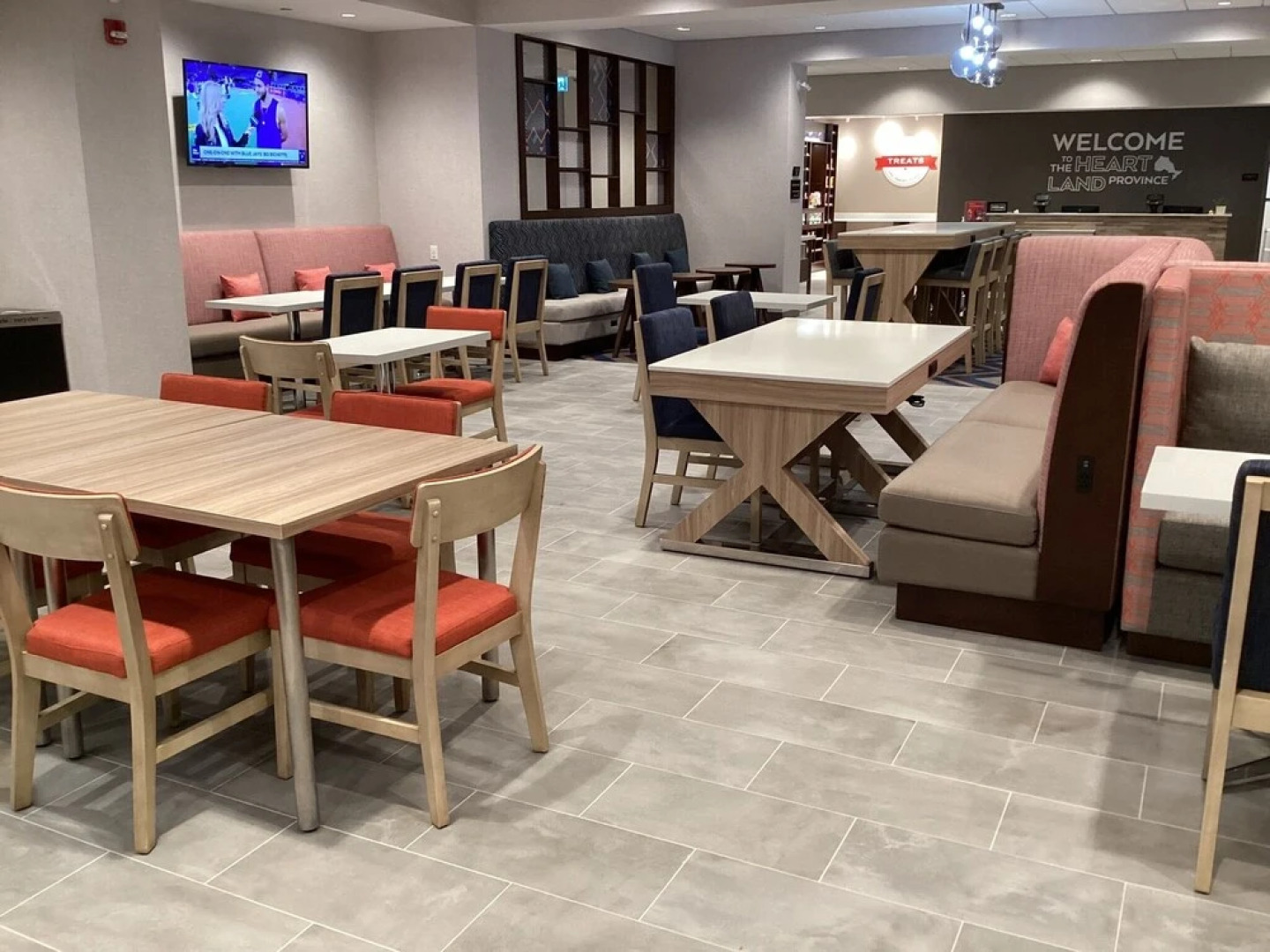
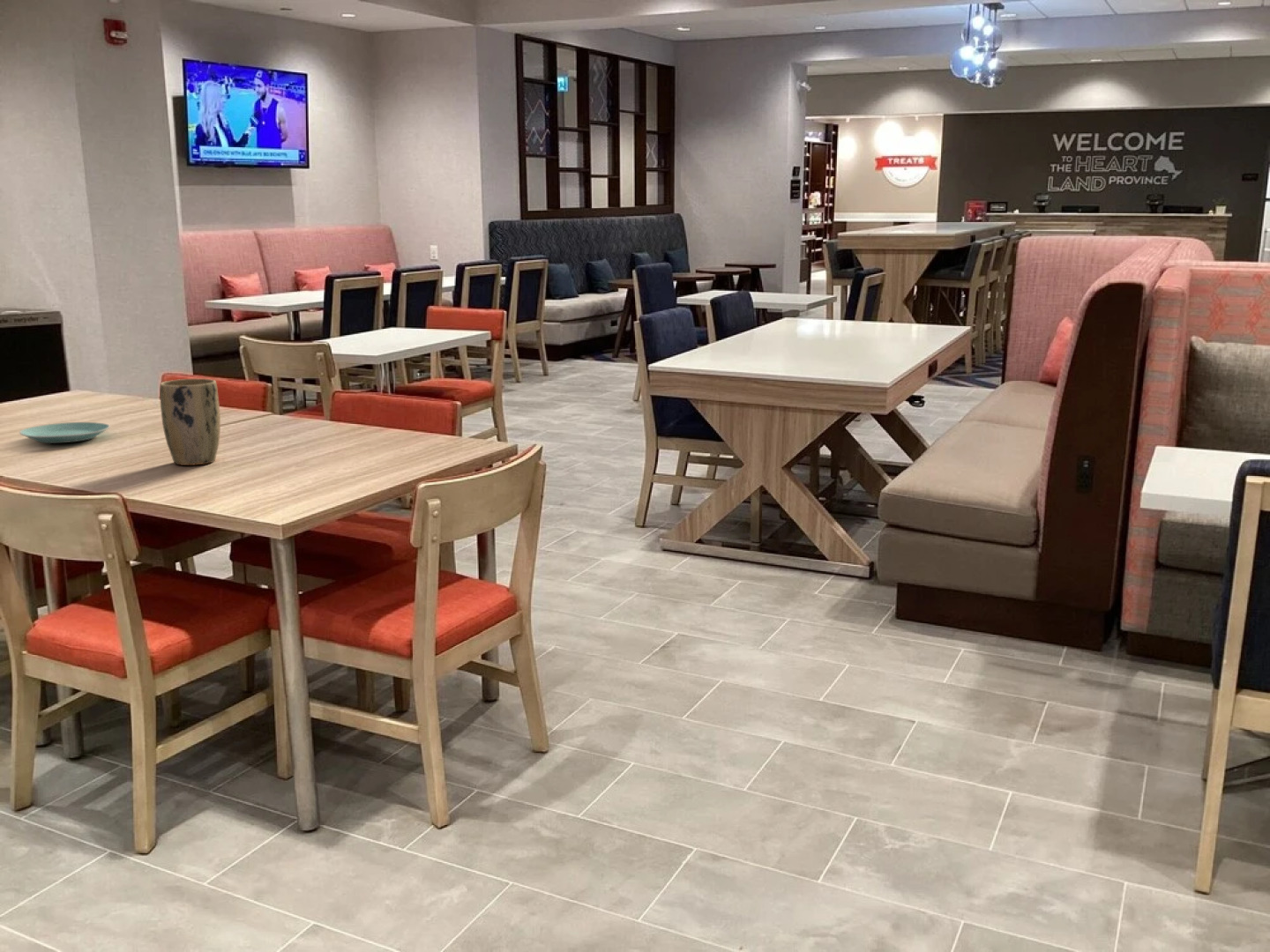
+ plant pot (191, 421)
+ plate (65, 433)
